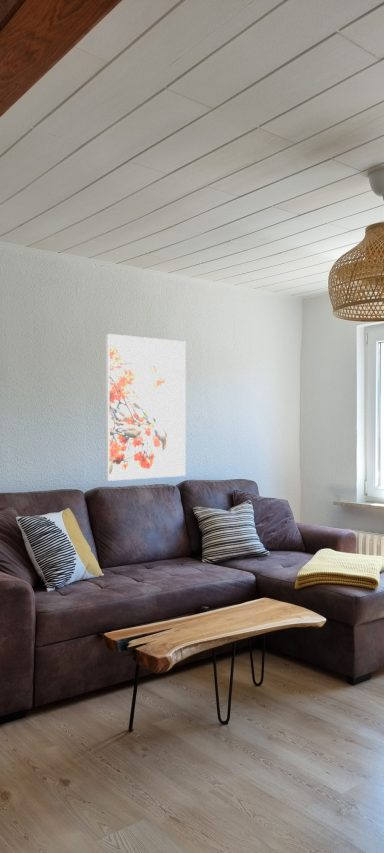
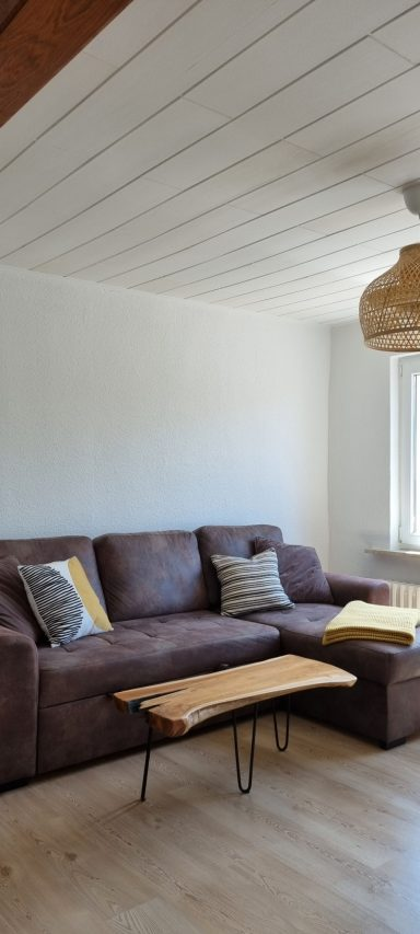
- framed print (147, 408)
